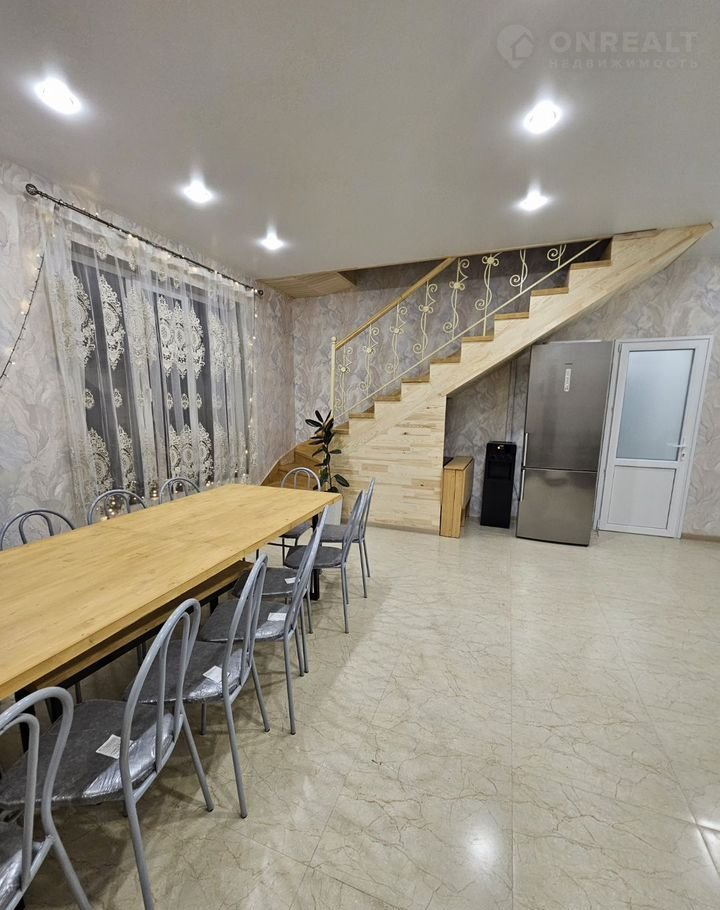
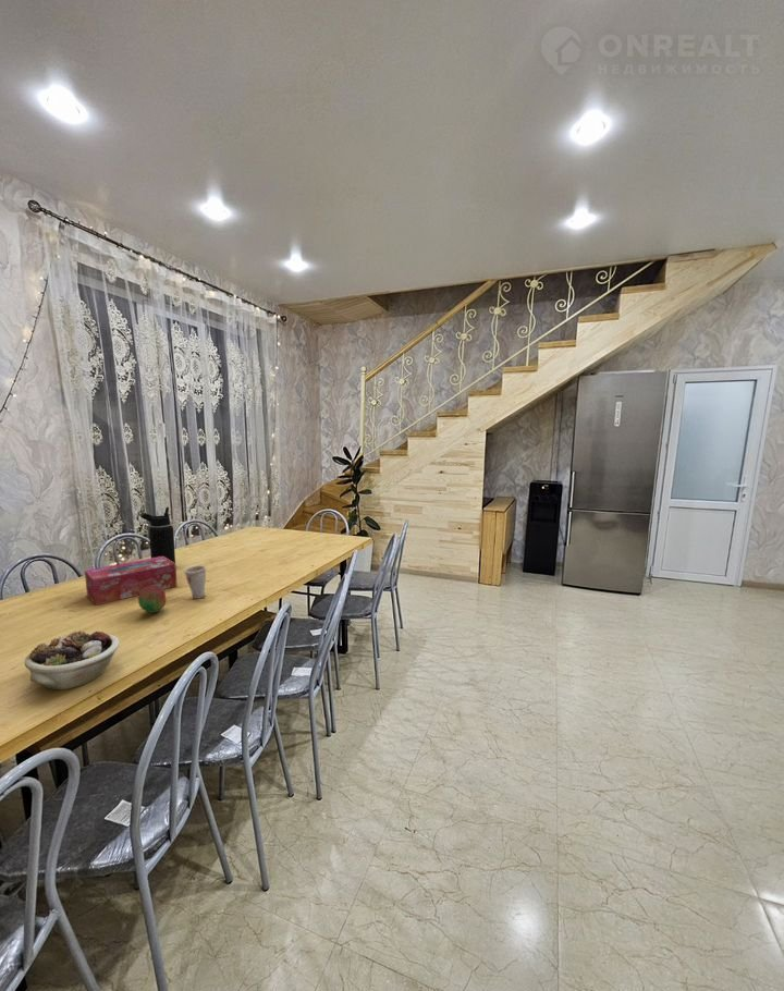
+ succulent planter (74, 657)
+ water bottle (158, 538)
+ tissue box (132, 578)
+ cup (195, 582)
+ fruit (151, 599)
